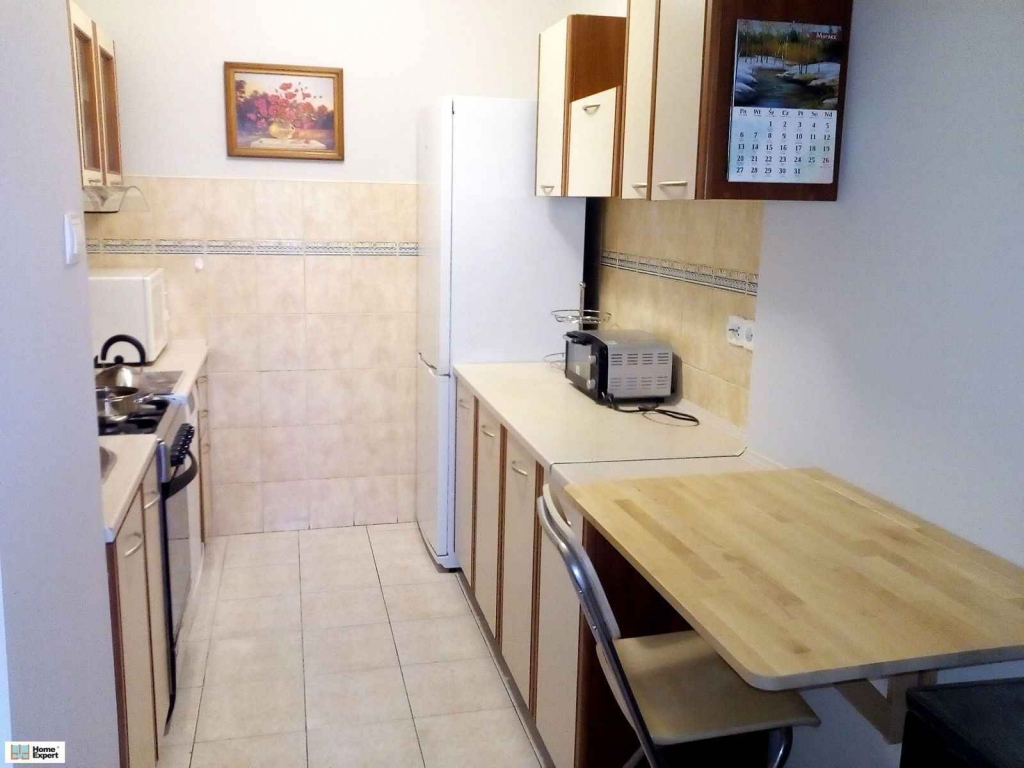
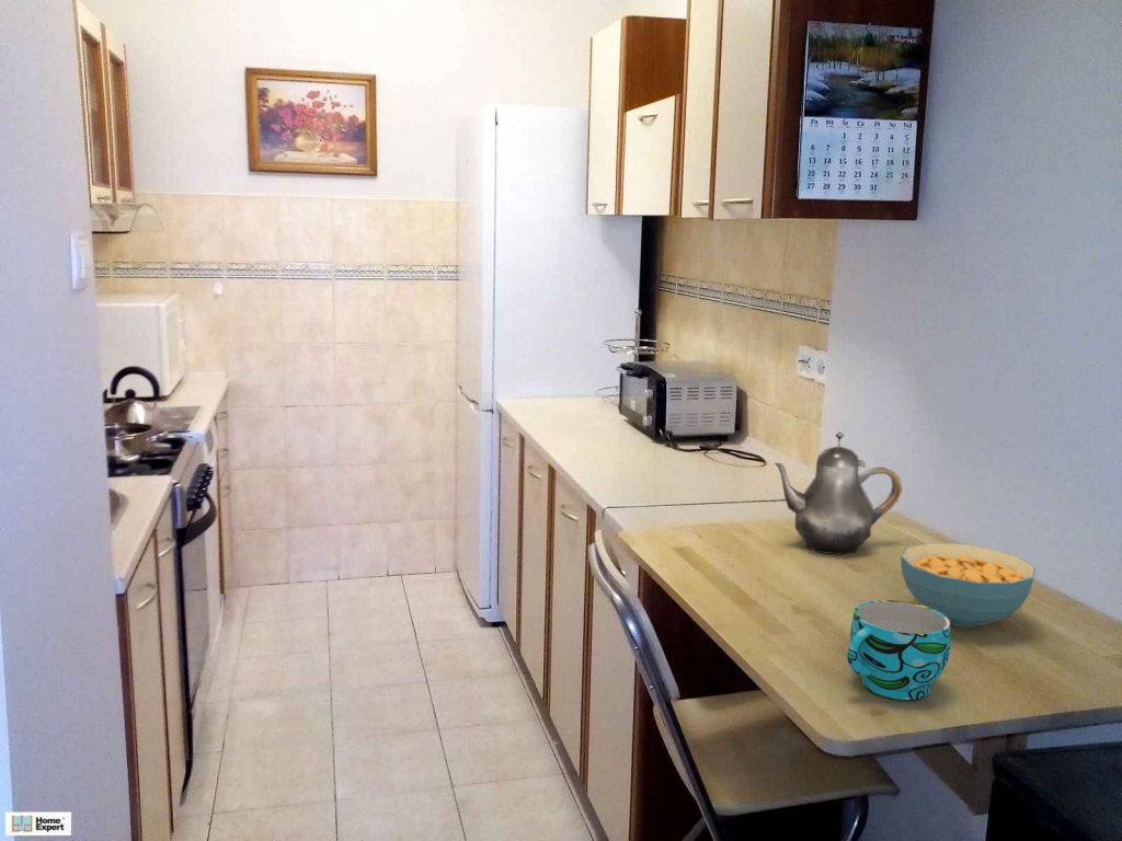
+ cereal bowl (964, 591)
+ teapot (836, 489)
+ cup (896, 653)
